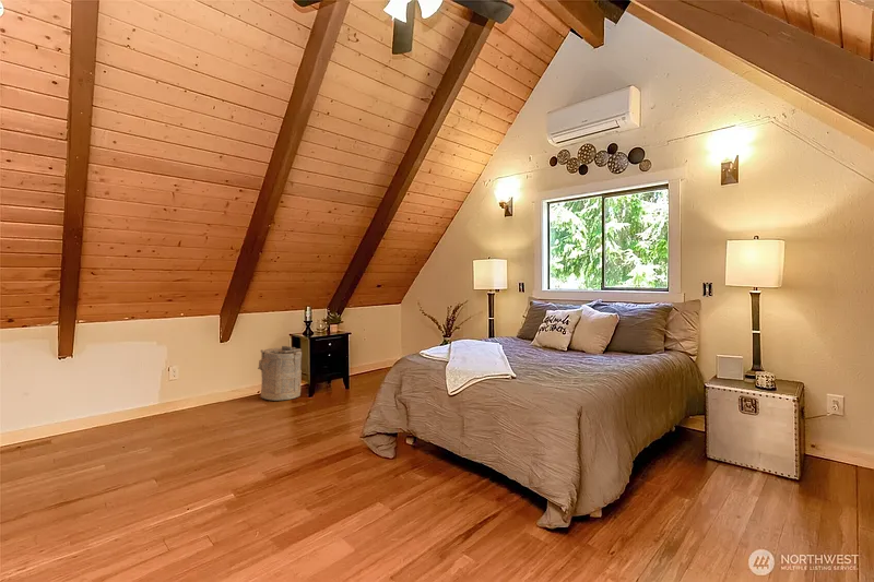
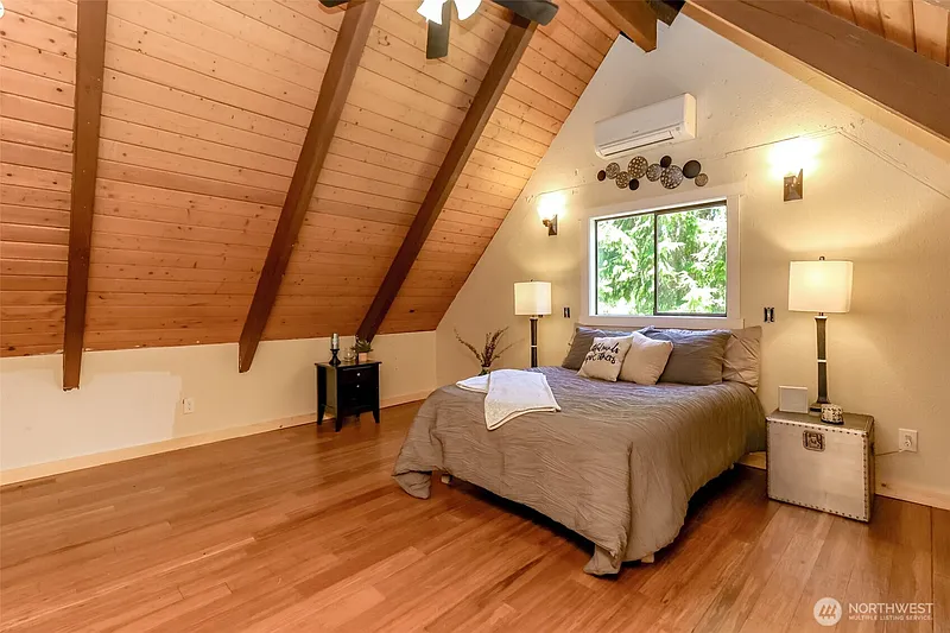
- laundry hamper (279, 370)
